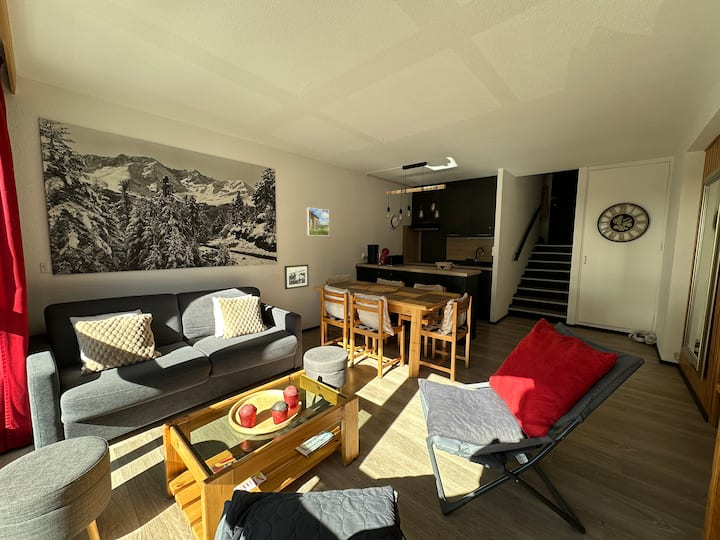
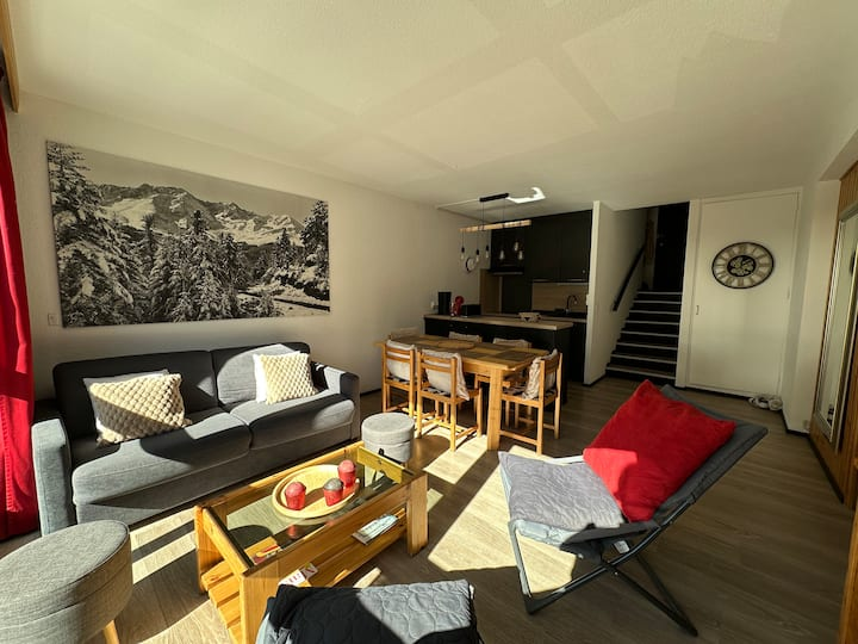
- picture frame (296, 276)
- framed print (318, 222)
